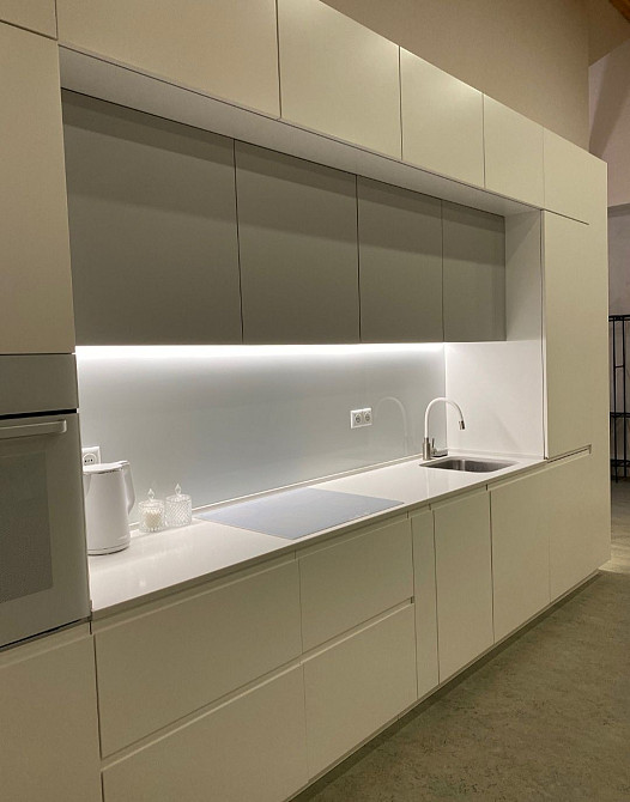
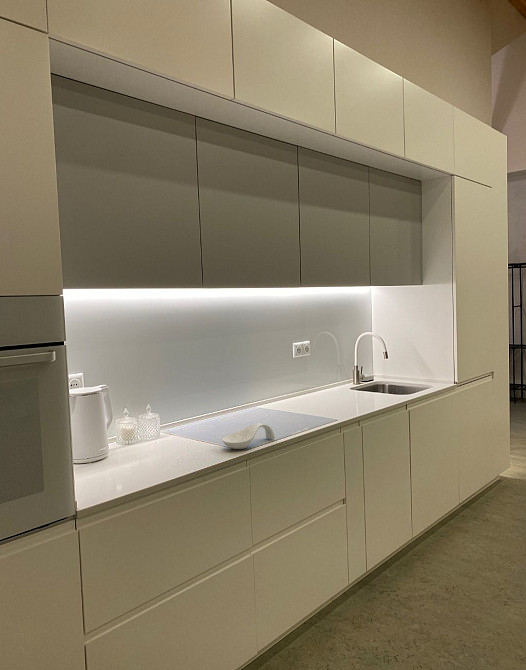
+ spoon rest (249, 435)
